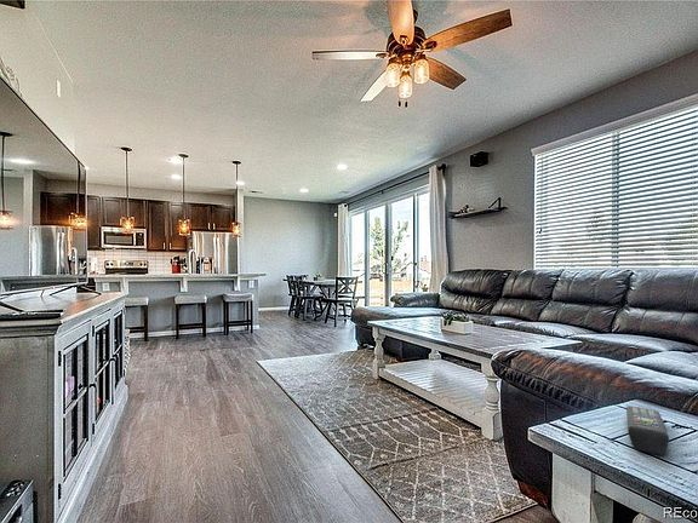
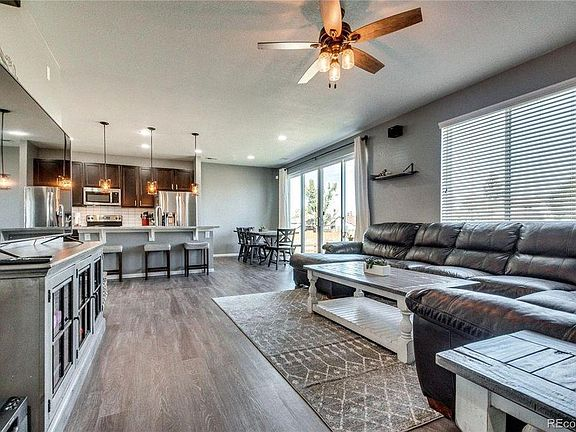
- remote control (645, 424)
